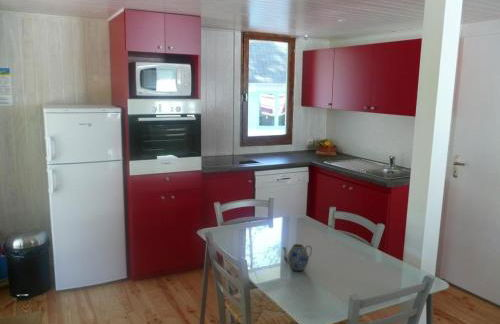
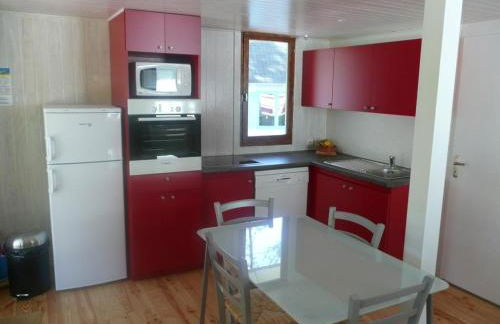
- teapot (297, 256)
